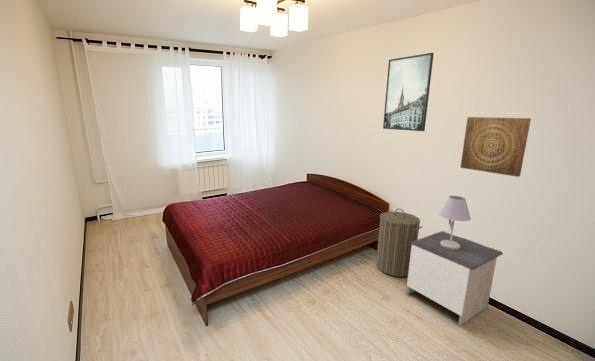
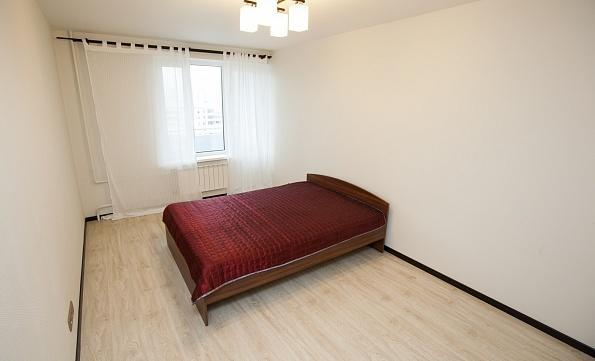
- wall art (492, 145)
- table lamp (453, 222)
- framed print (406, 94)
- laundry hamper (397, 238)
- nightstand (451, 273)
